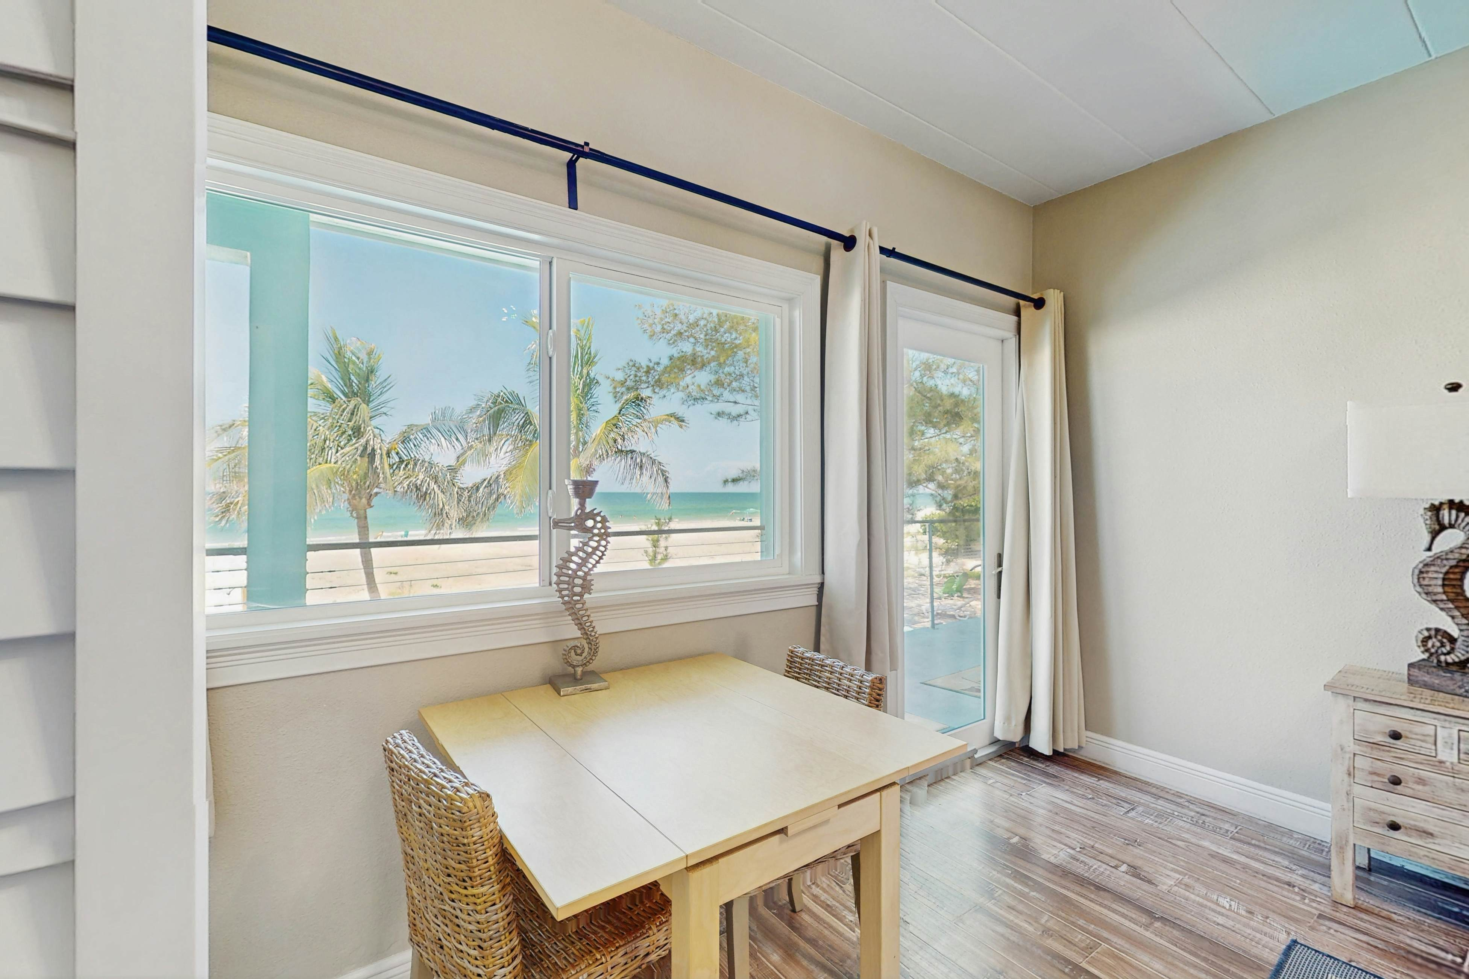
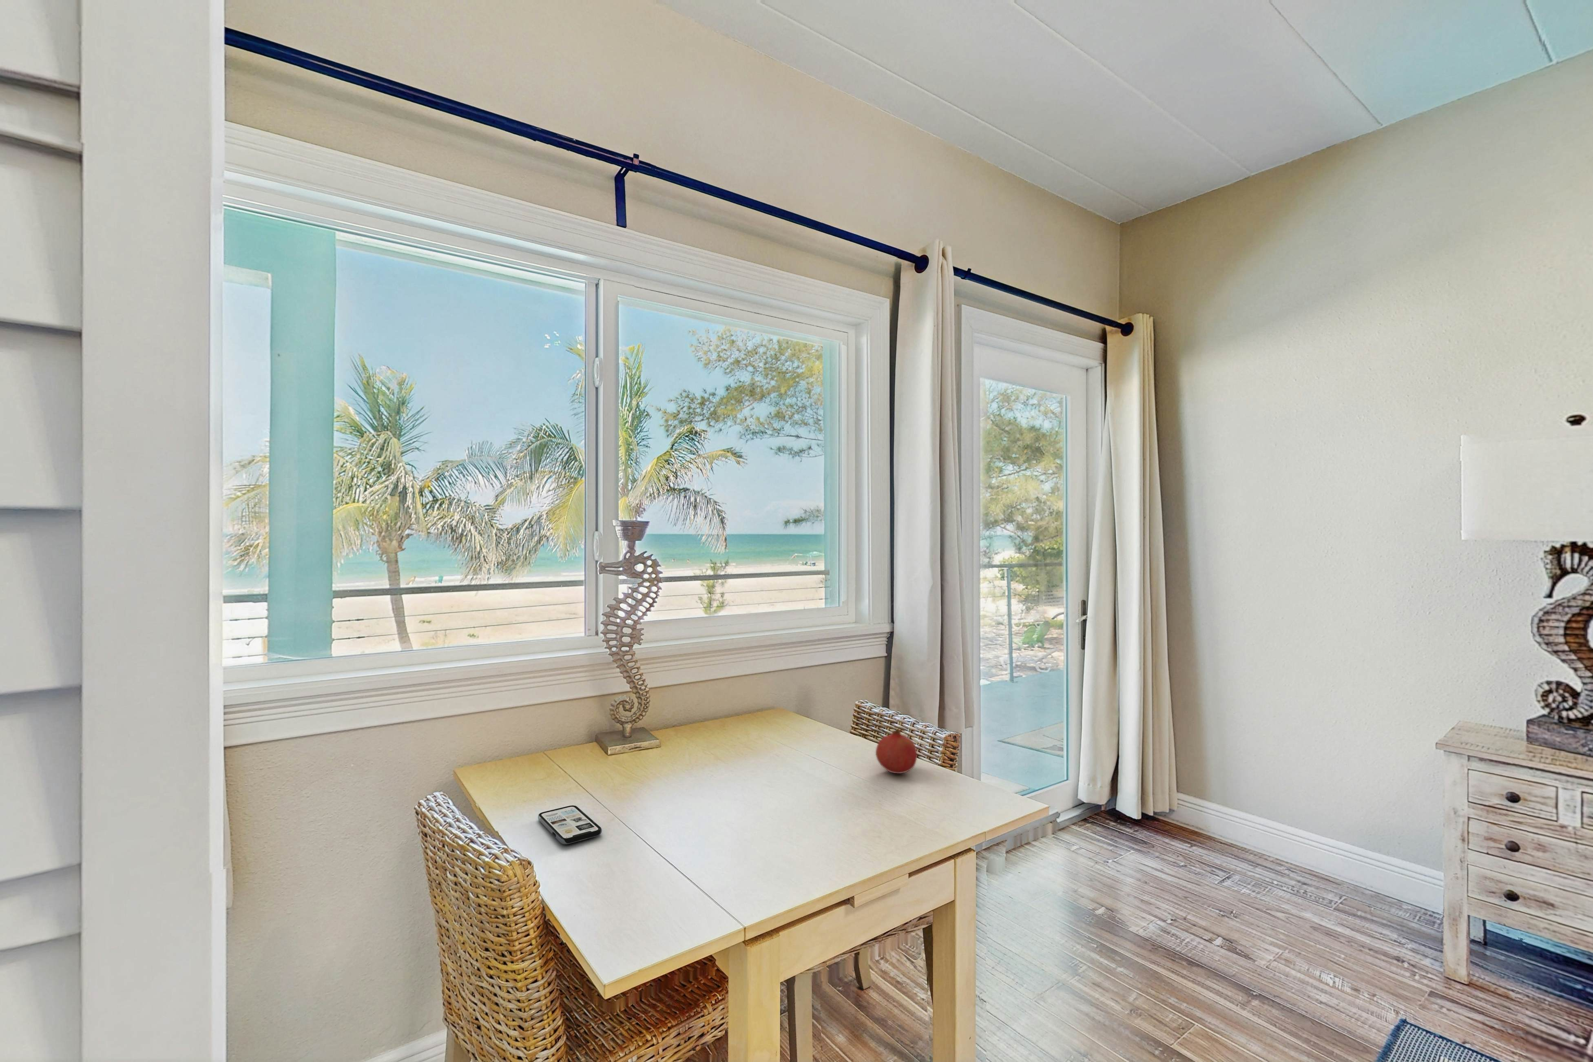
+ fruit (896, 749)
+ phone case (569, 824)
